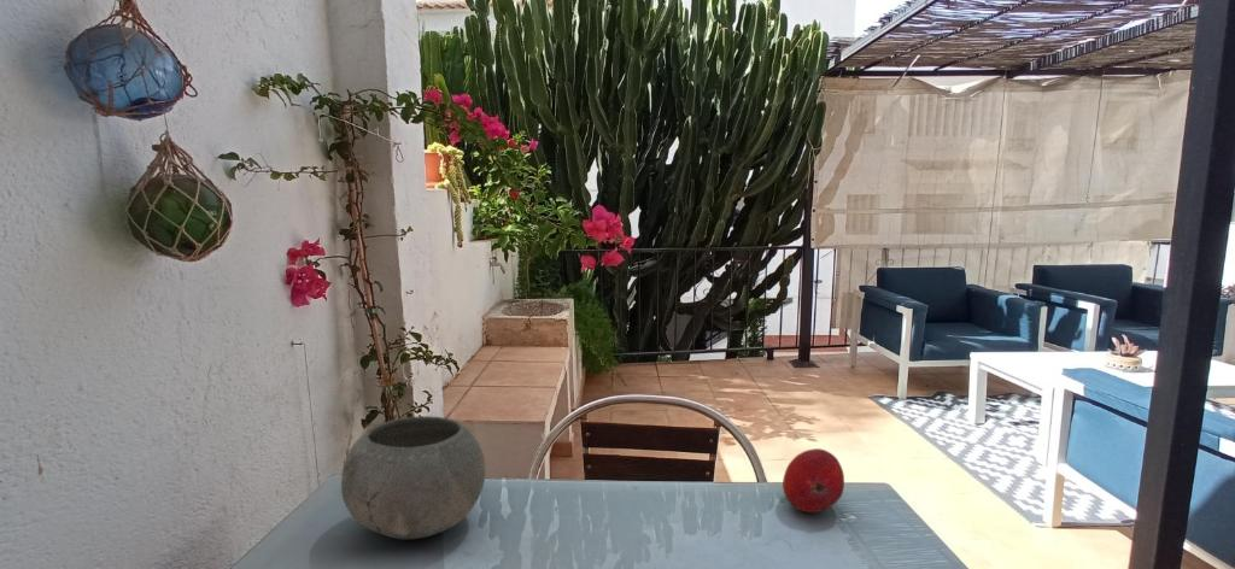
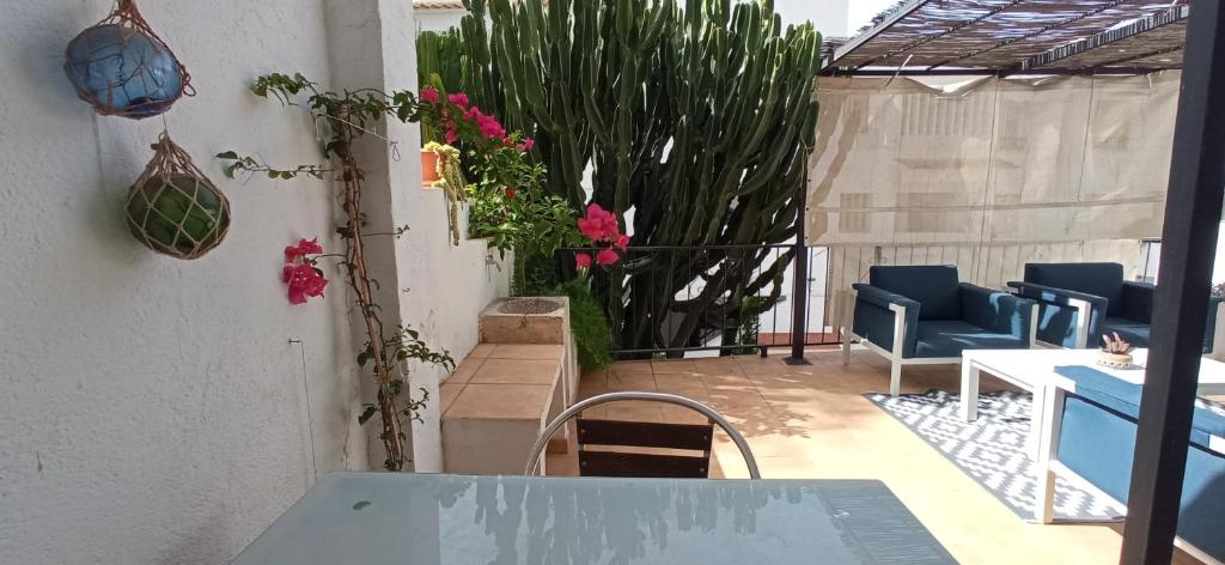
- fruit (812, 477)
- bowl (415, 479)
